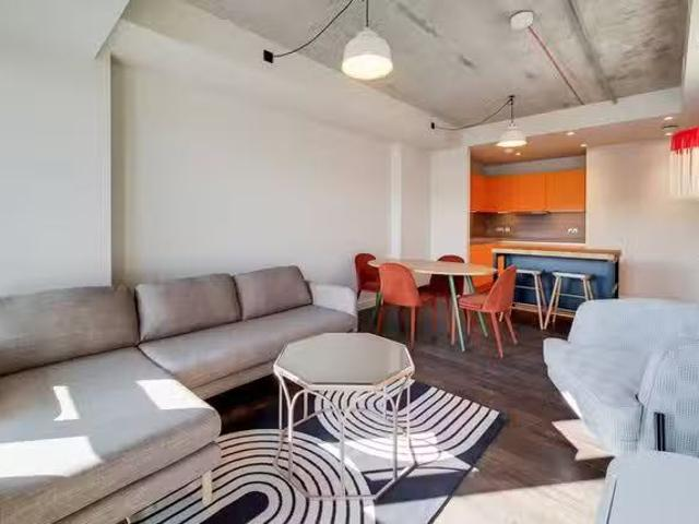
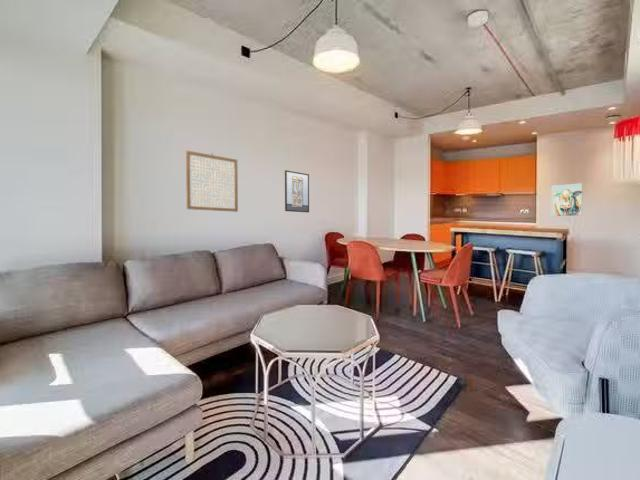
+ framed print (297, 192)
+ wall art (213, 181)
+ wall art (566, 200)
